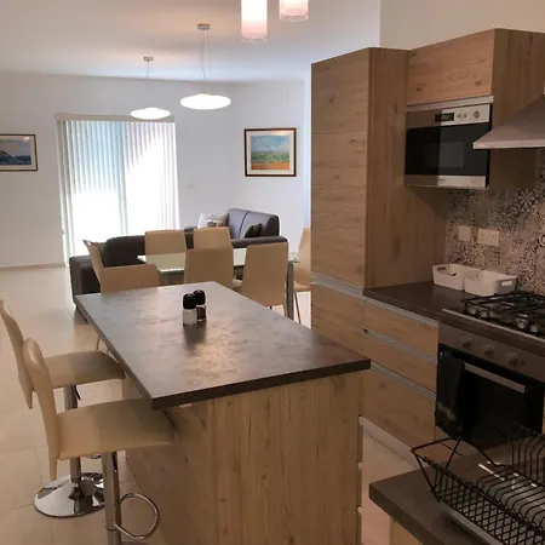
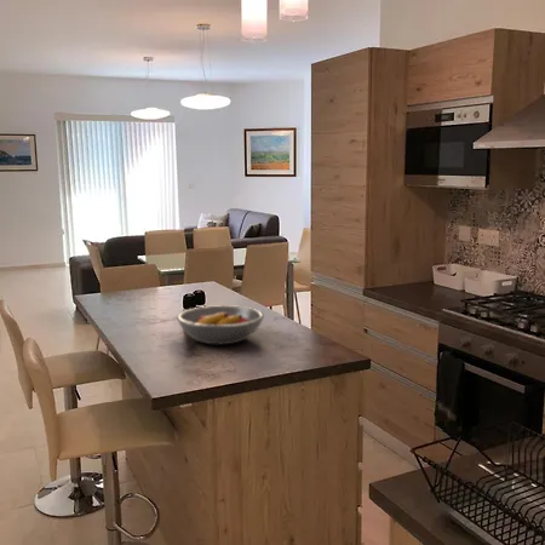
+ fruit bowl (220, 323)
